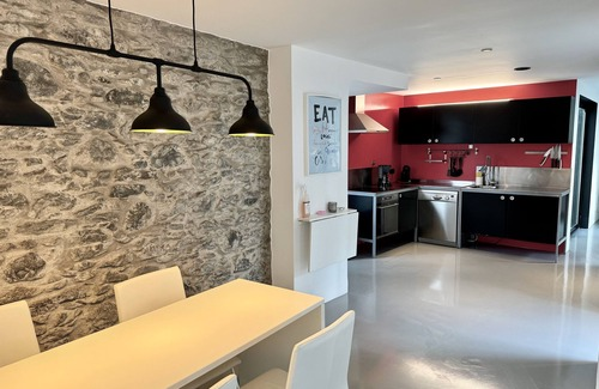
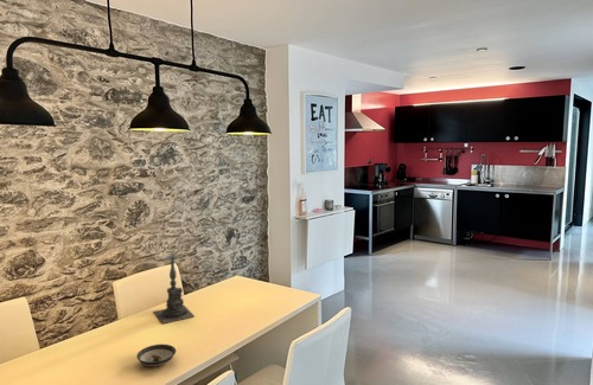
+ candle holder (172, 281)
+ saucer (157, 357)
